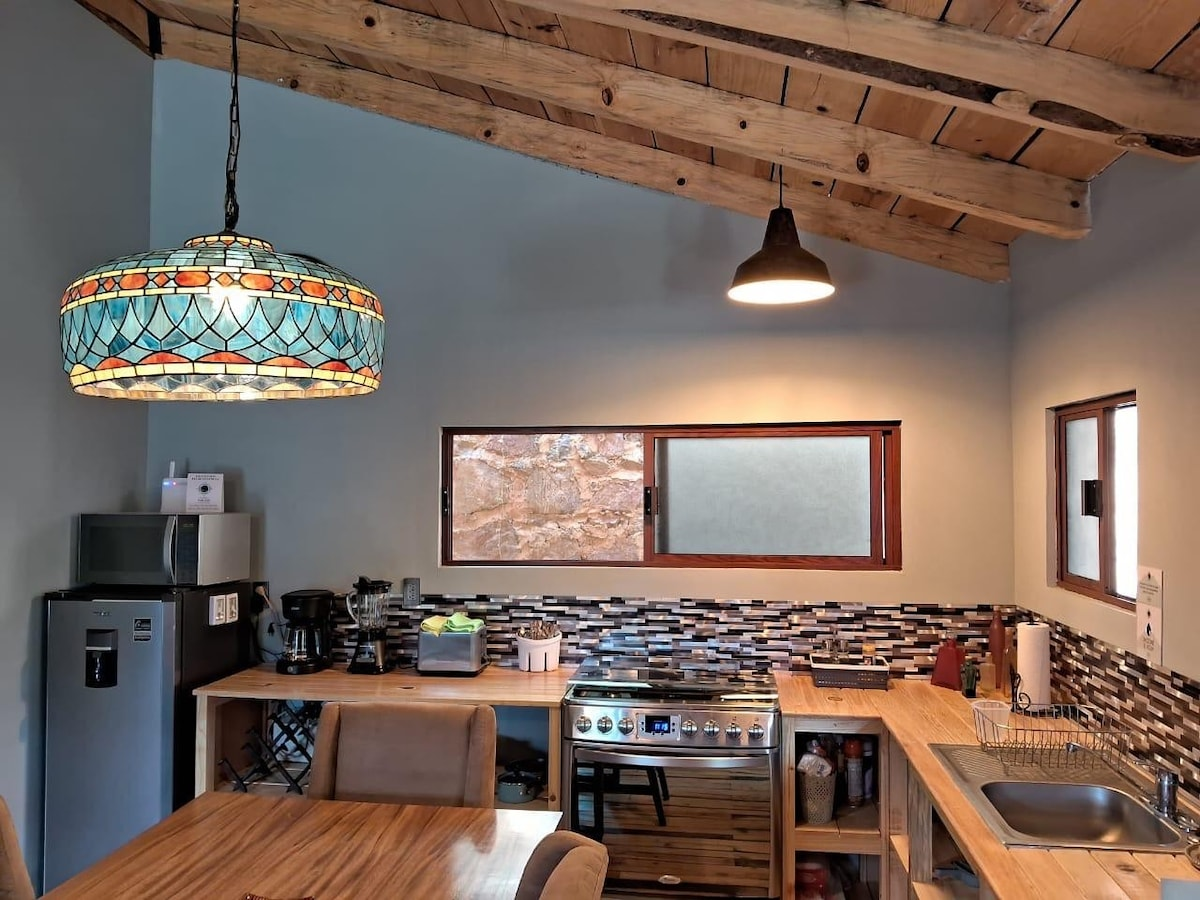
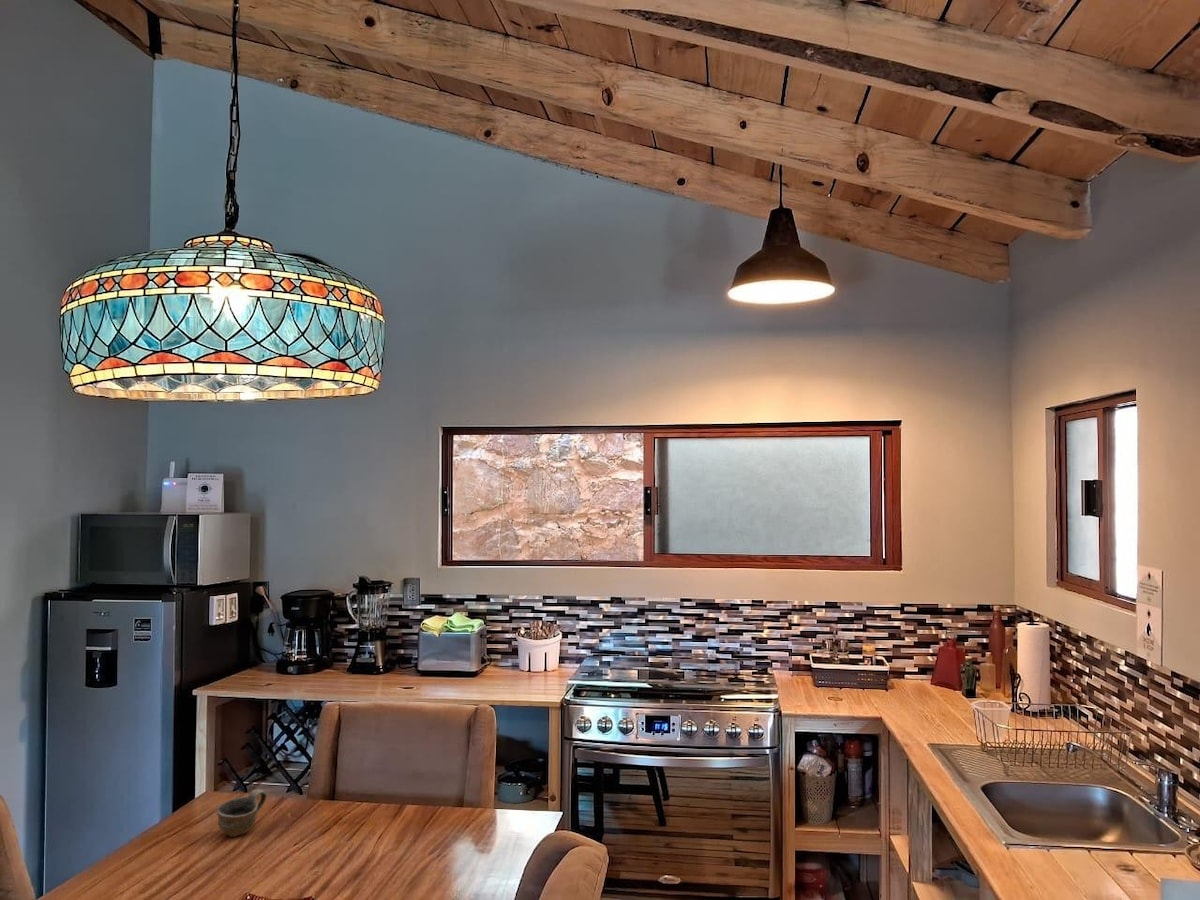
+ cup (241, 813)
